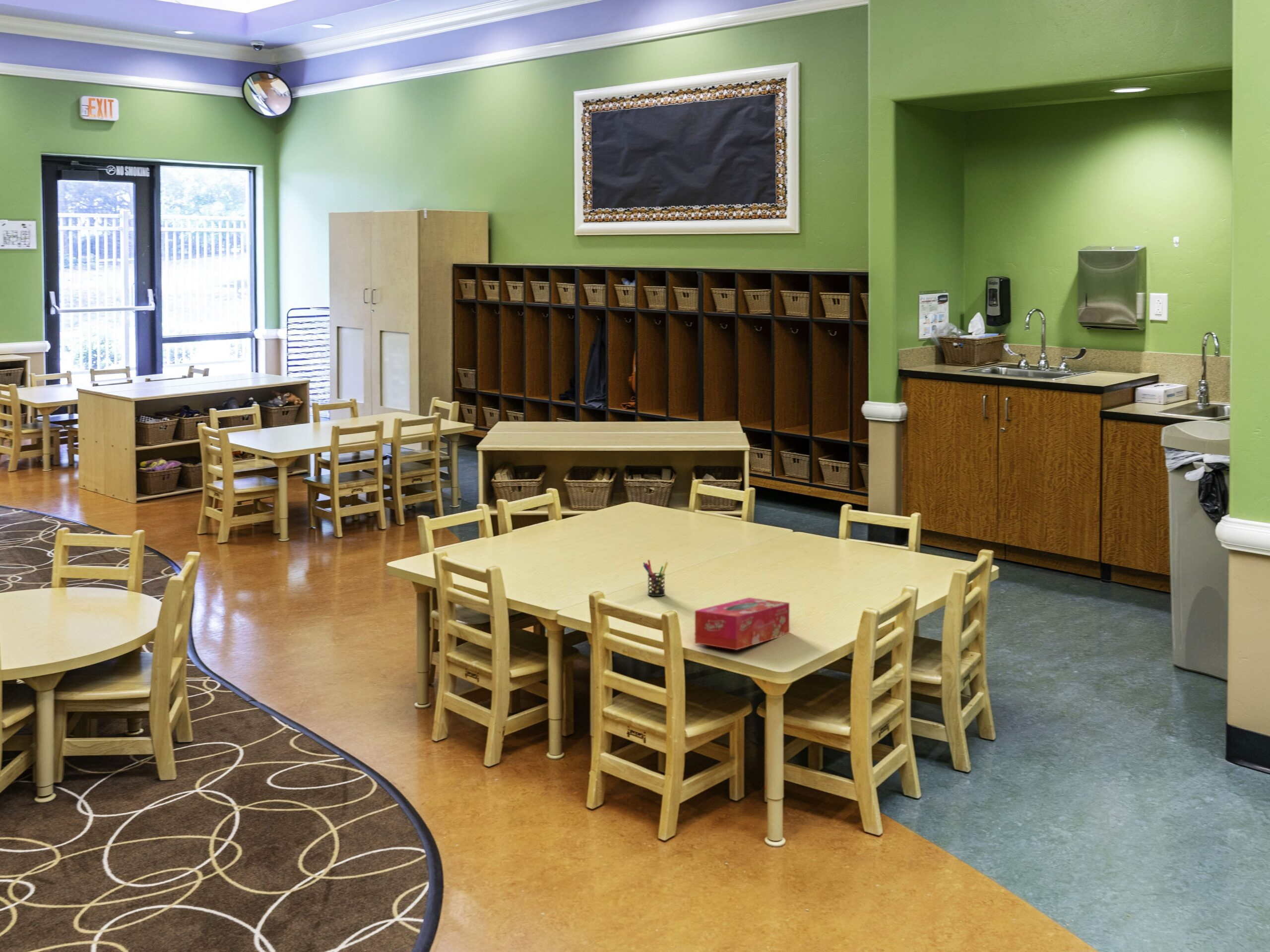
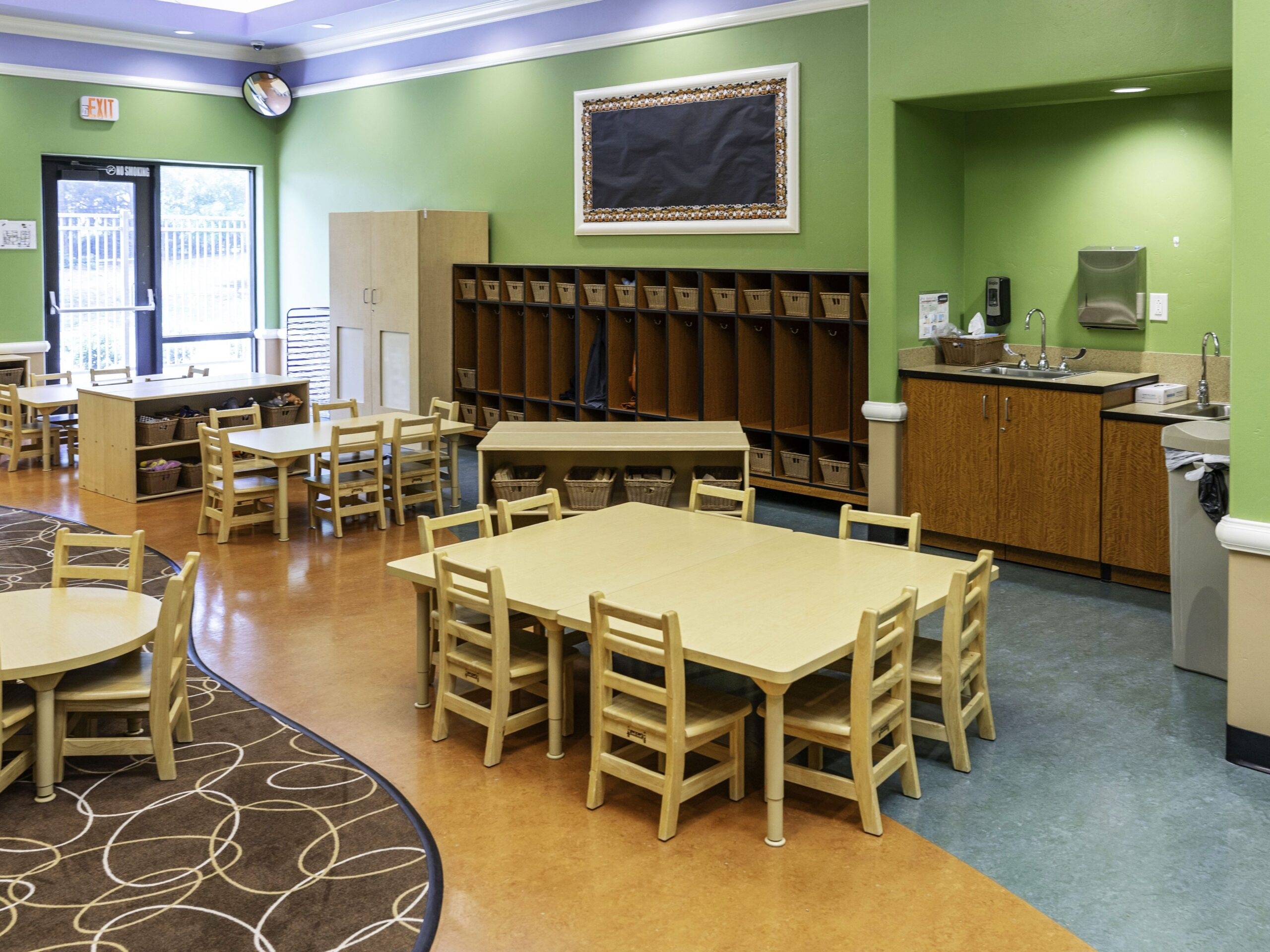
- tissue box (743, 622)
- pen holder (656, 577)
